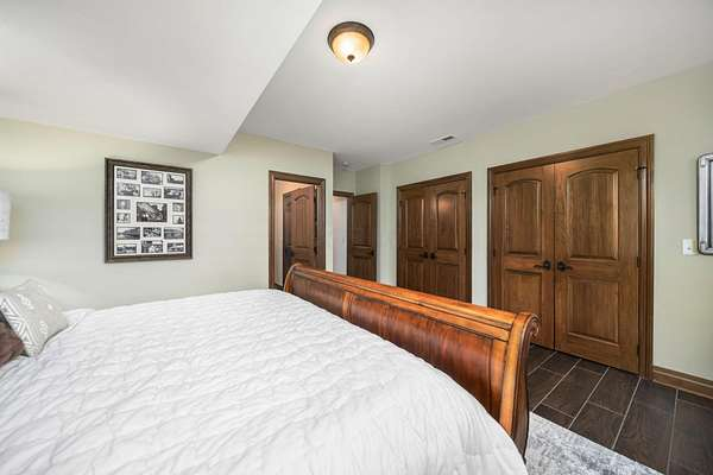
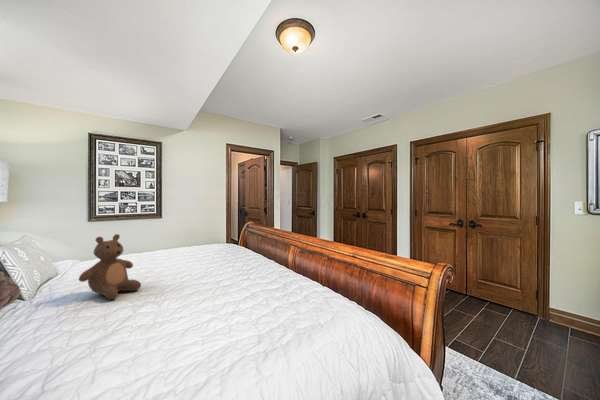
+ teddy bear (114, 264)
